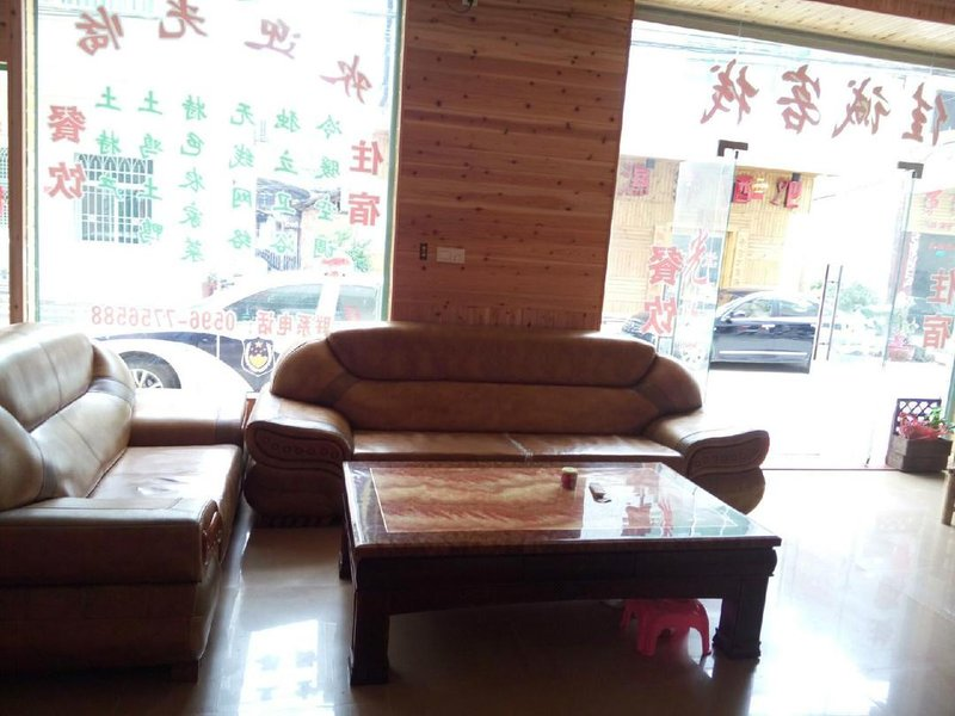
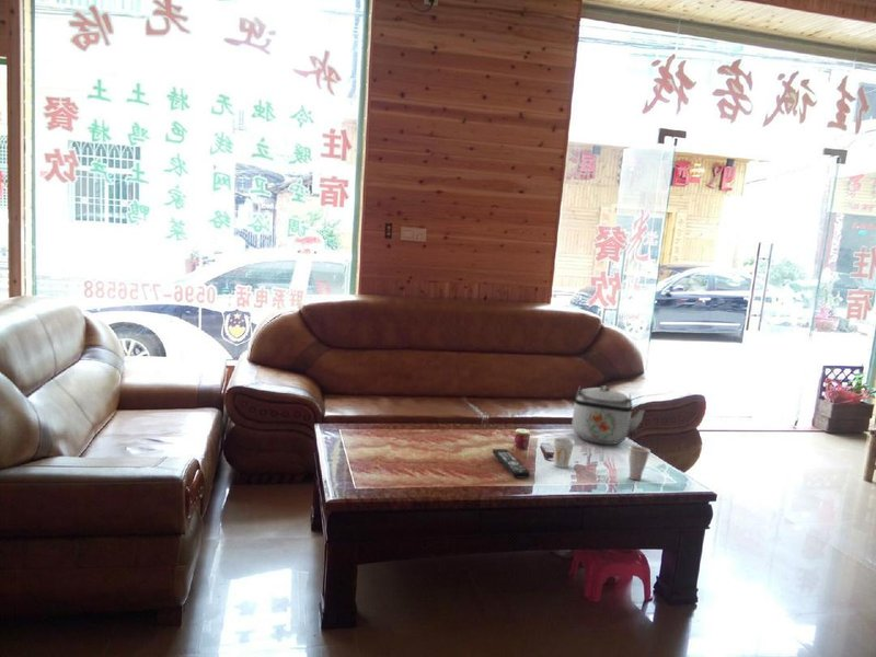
+ remote control (509, 462)
+ cup (562, 452)
+ kettle (608, 414)
+ cup (637, 462)
